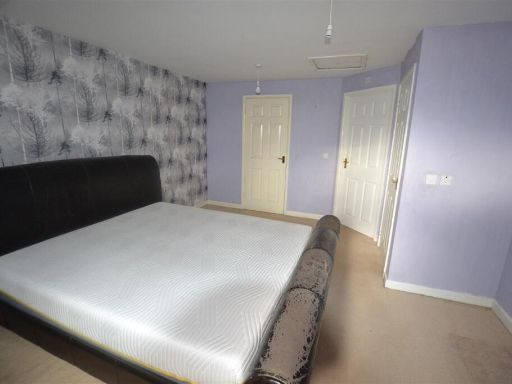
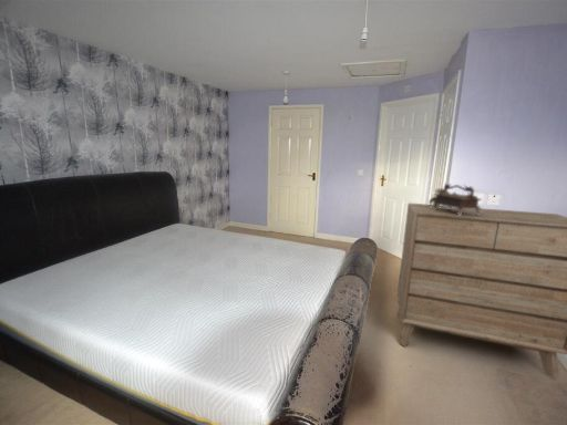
+ dresser (475, 280)
+ decorative box (453, 197)
